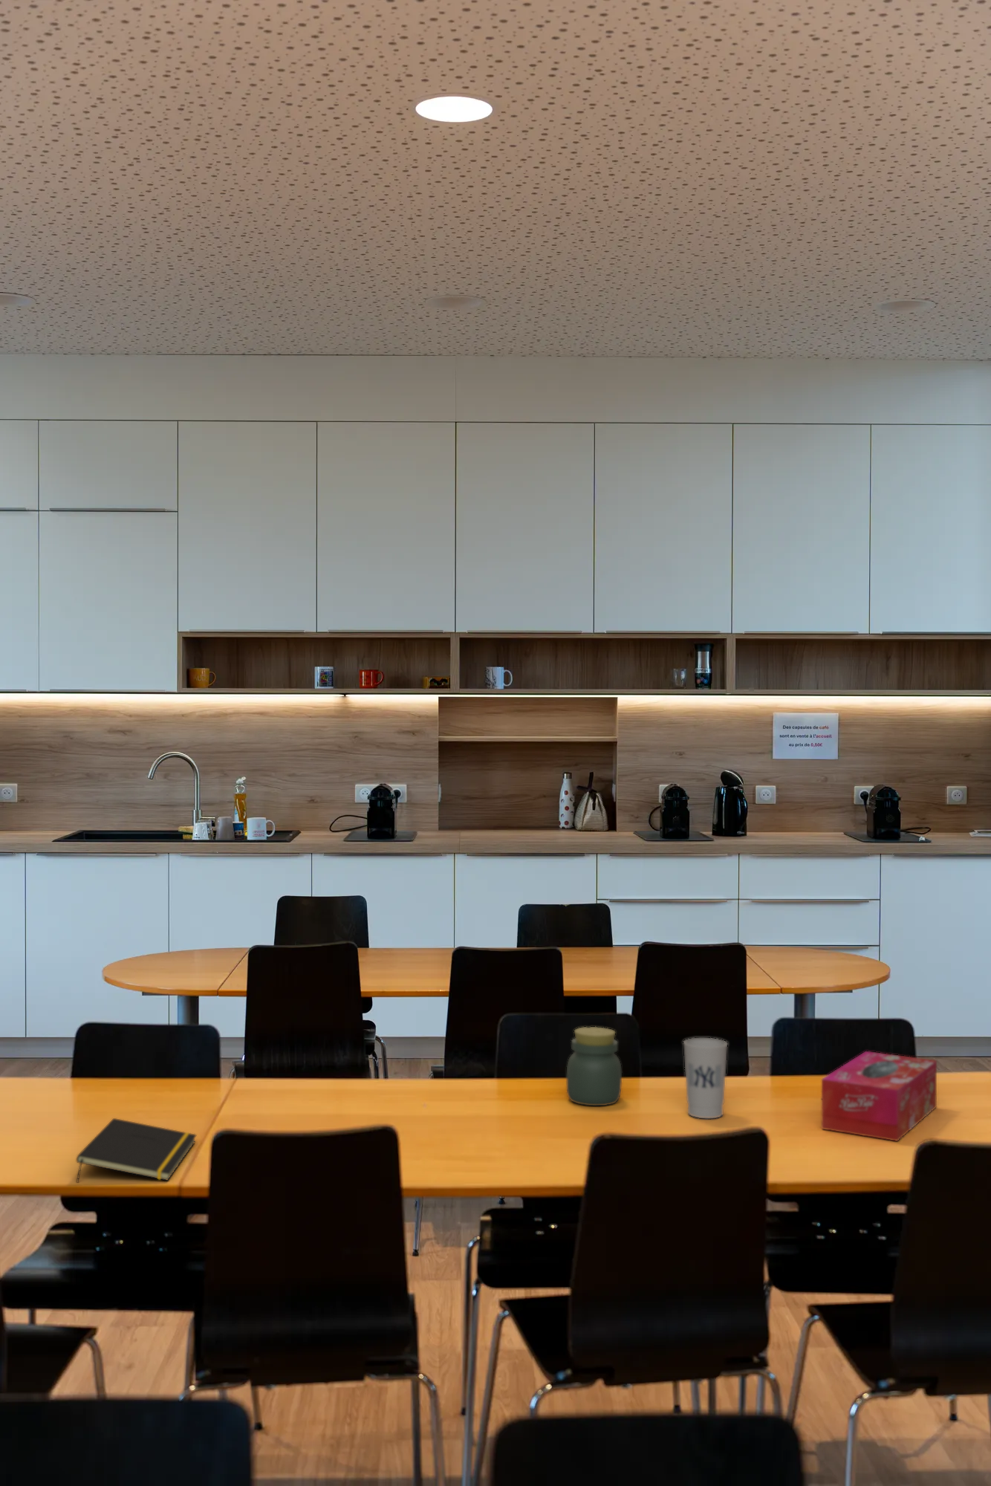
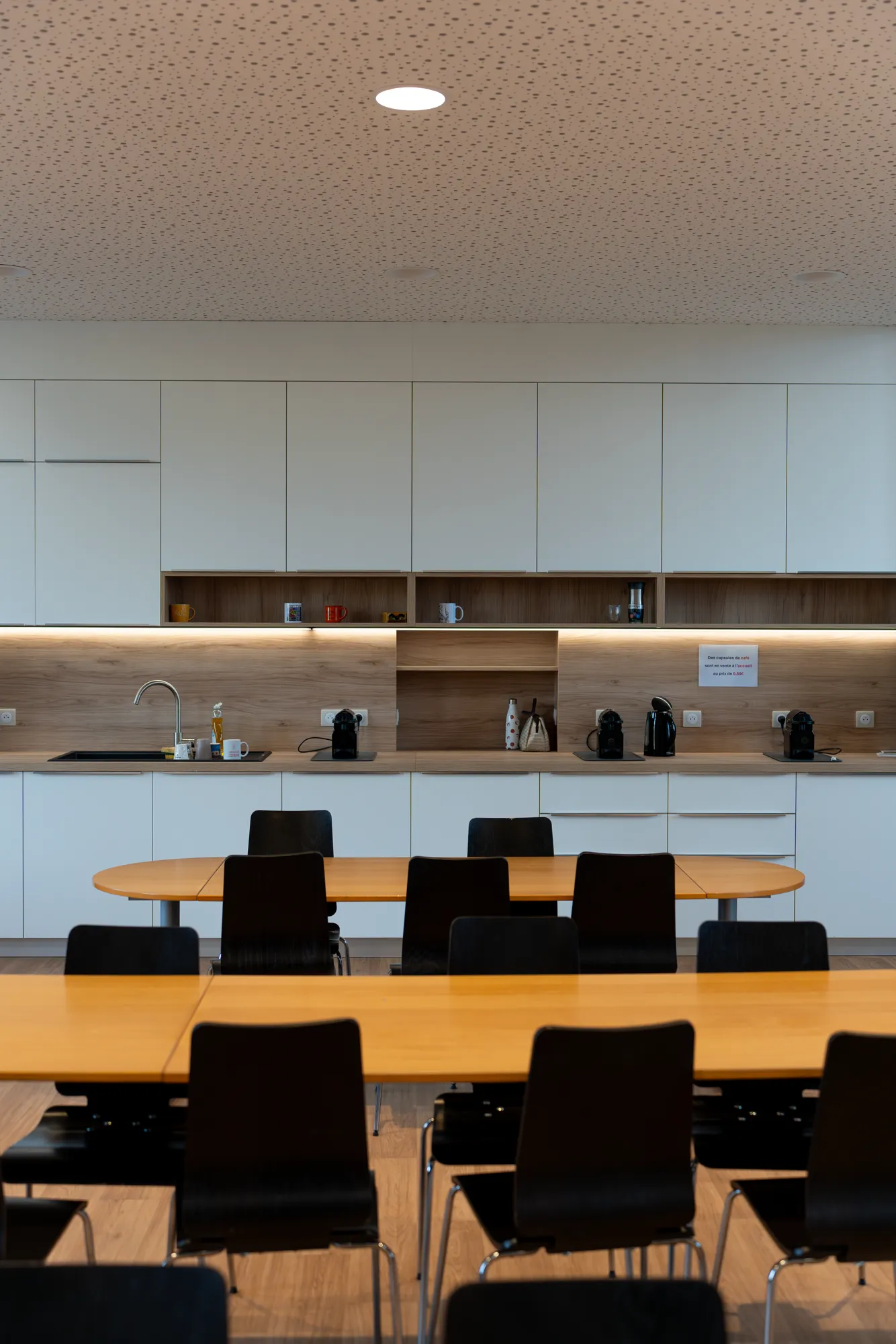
- notepad (139, 1148)
- jar (594, 1065)
- cup (705, 1078)
- tissue box (880, 1093)
